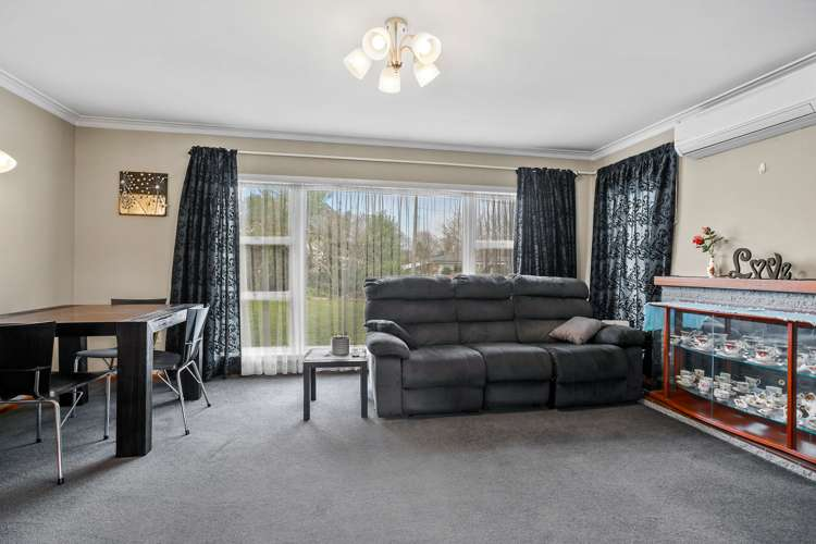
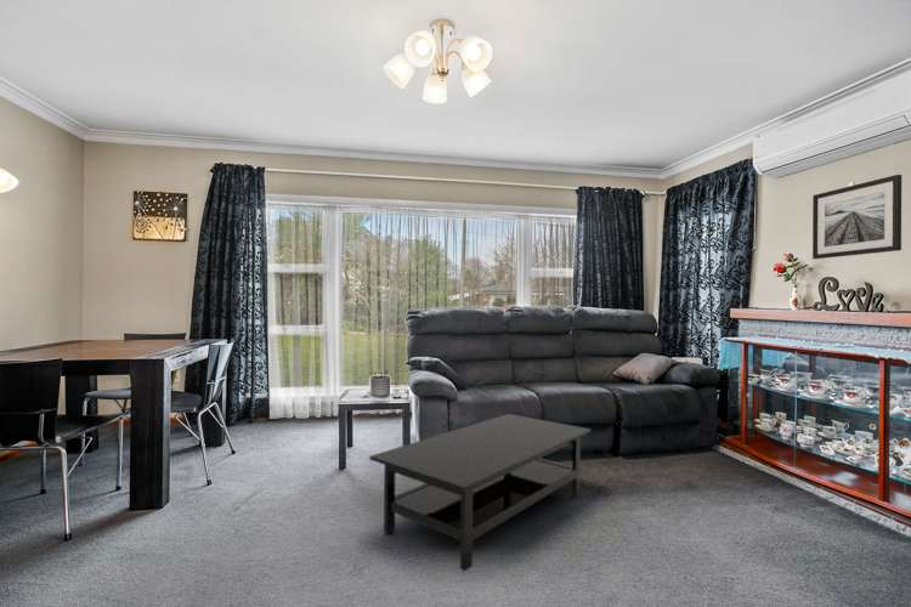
+ wall art (853, 220)
+ coffee table (491, 476)
